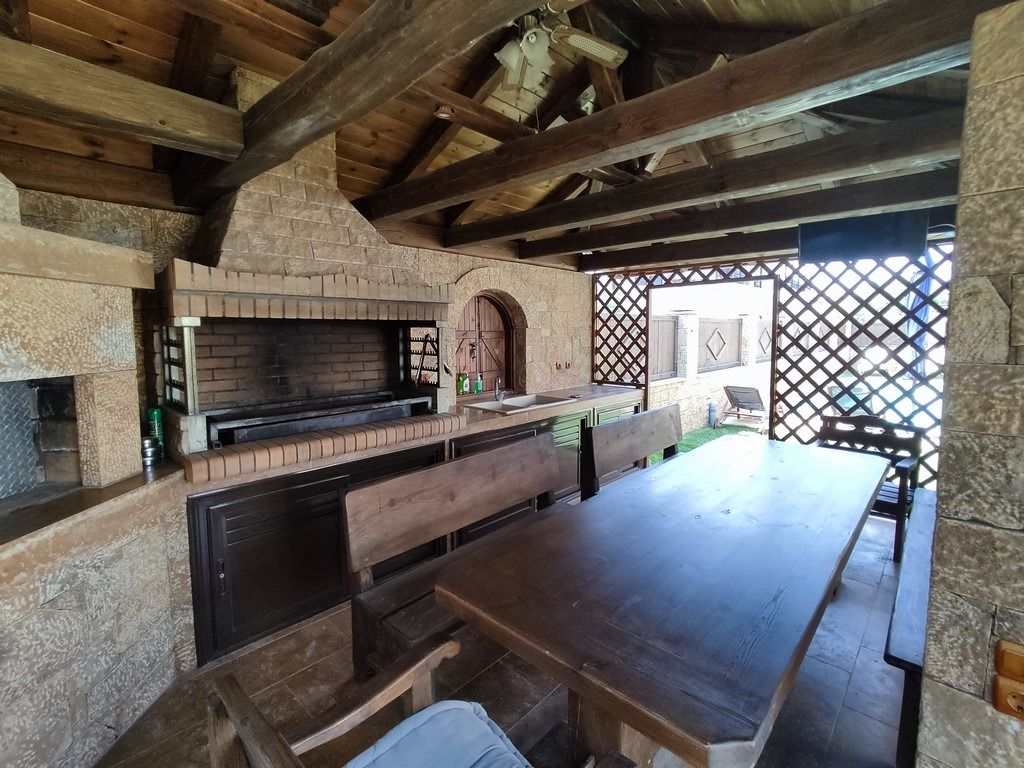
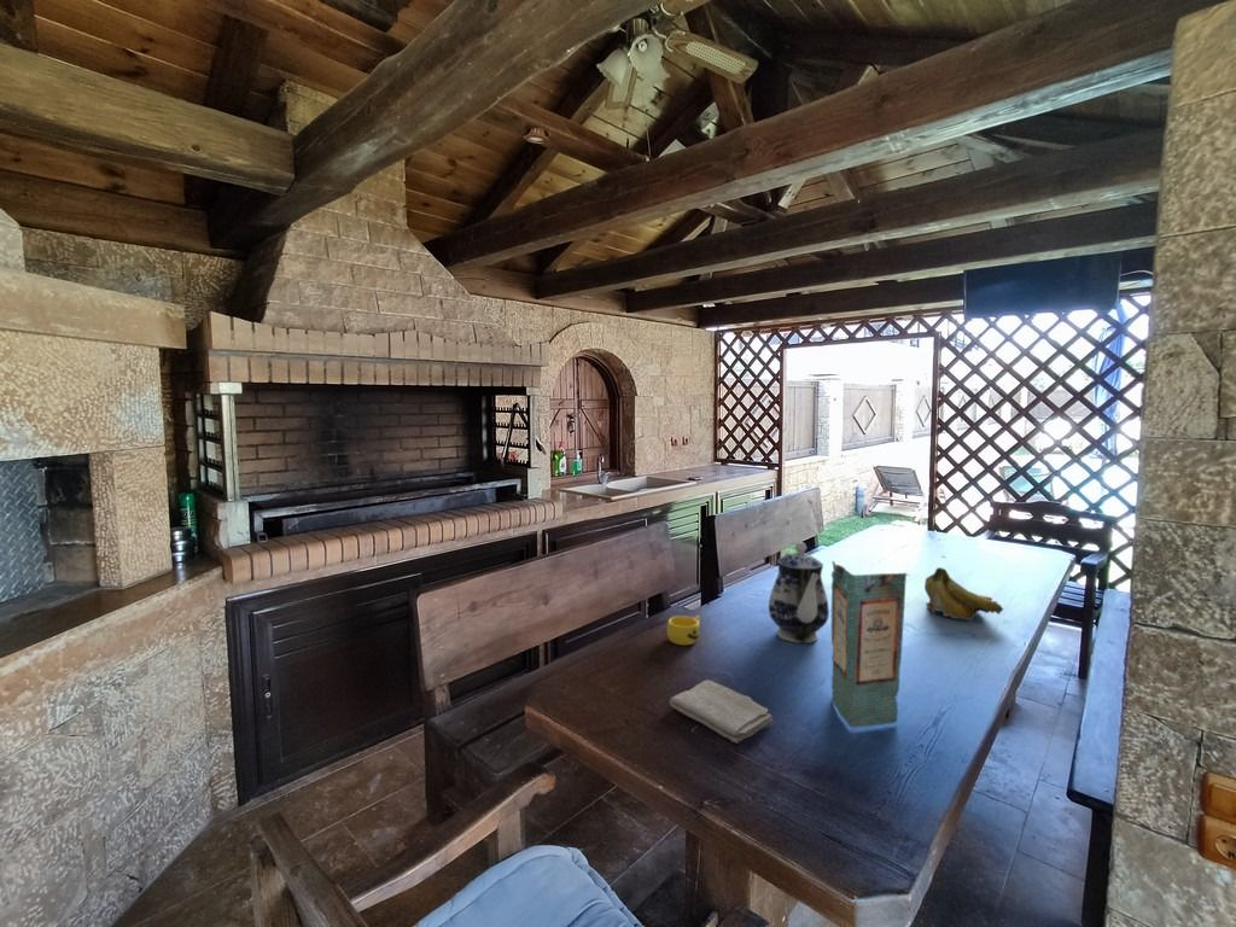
+ fruit (962, 591)
+ teapot (798, 589)
+ cup (686, 629)
+ washcloth (719, 707)
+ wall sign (859, 640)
